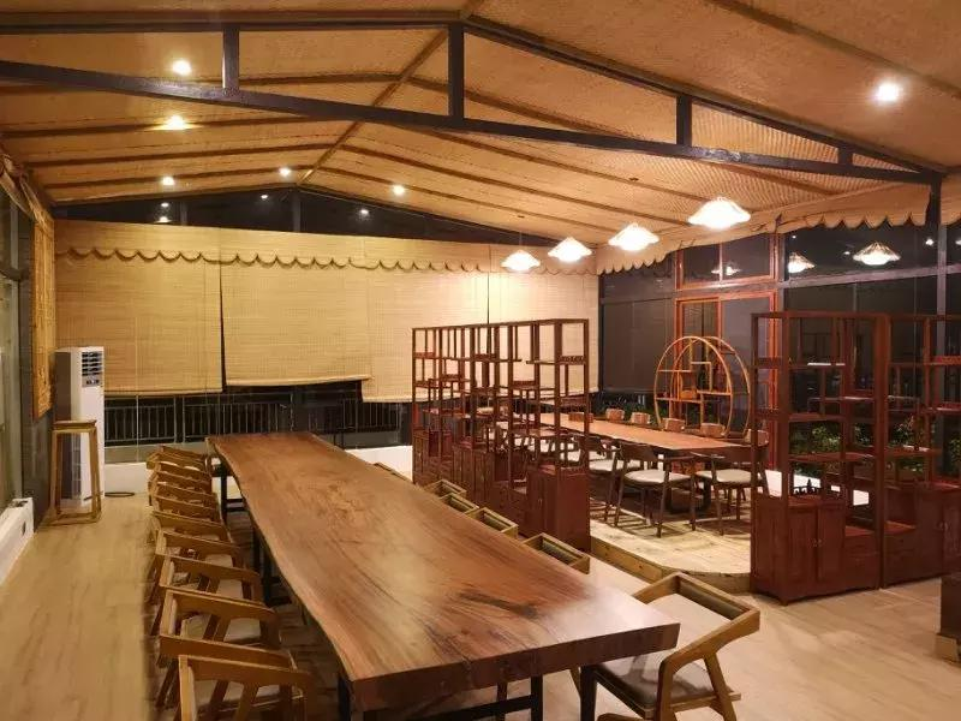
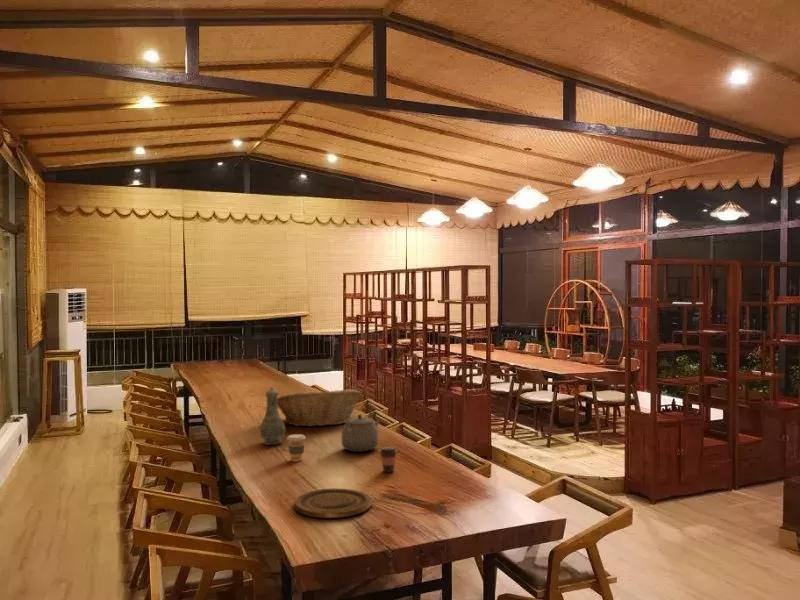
+ coffee cup (296, 448)
+ tea kettle (363, 425)
+ vase (272, 415)
+ plate (333, 502)
+ fruit basket (318, 404)
+ coffee cup (388, 459)
